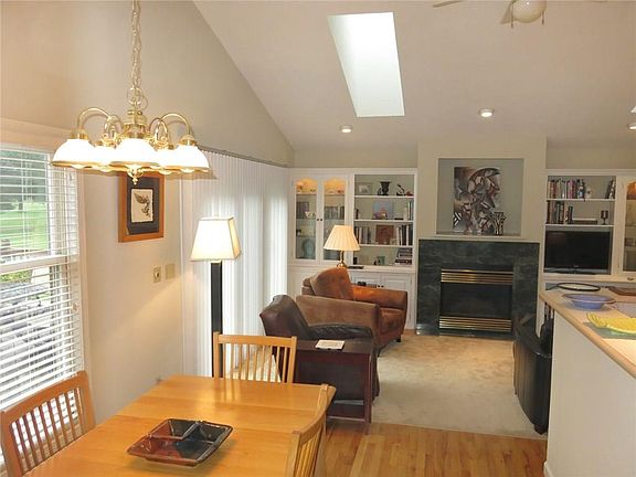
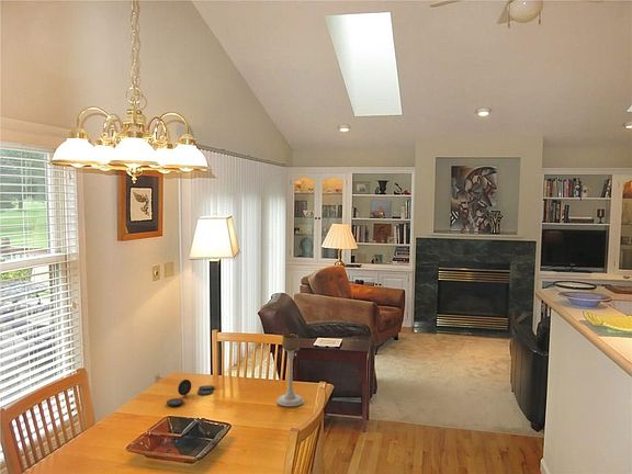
+ plate (190, 387)
+ candle holder (290, 369)
